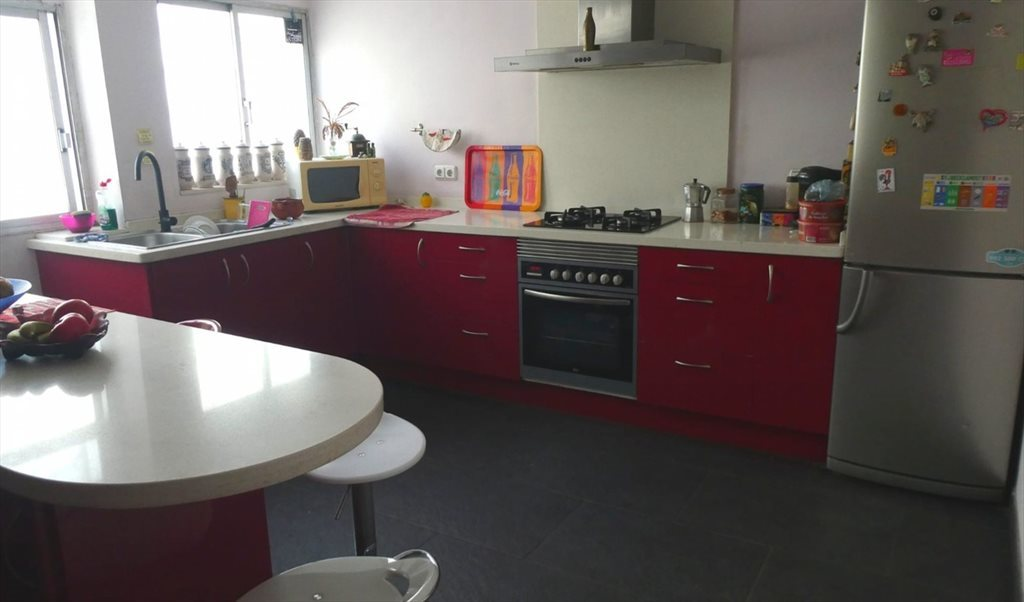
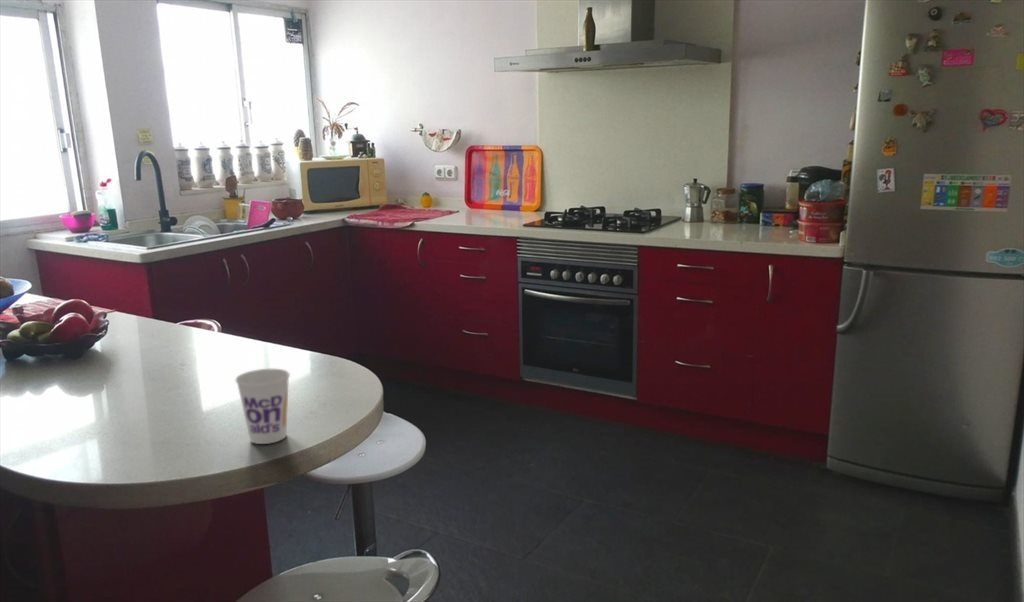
+ cup (265, 406)
